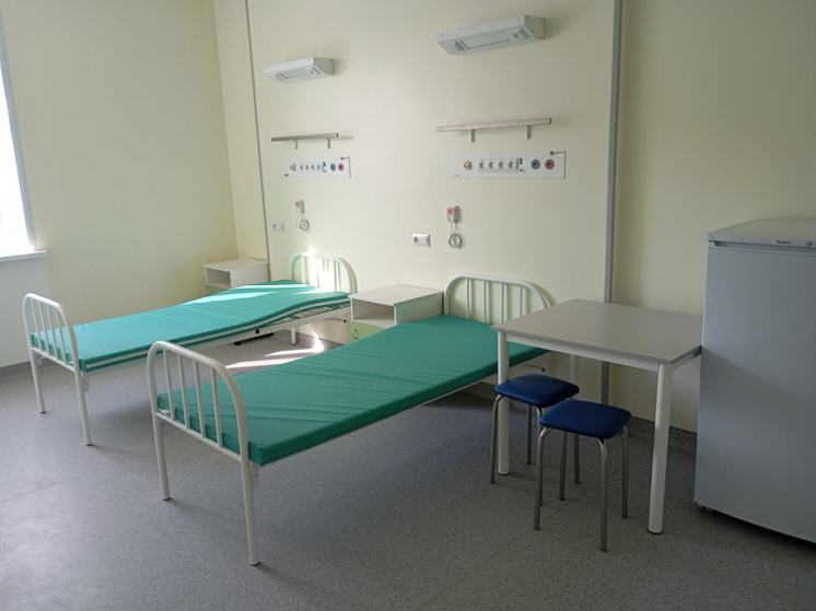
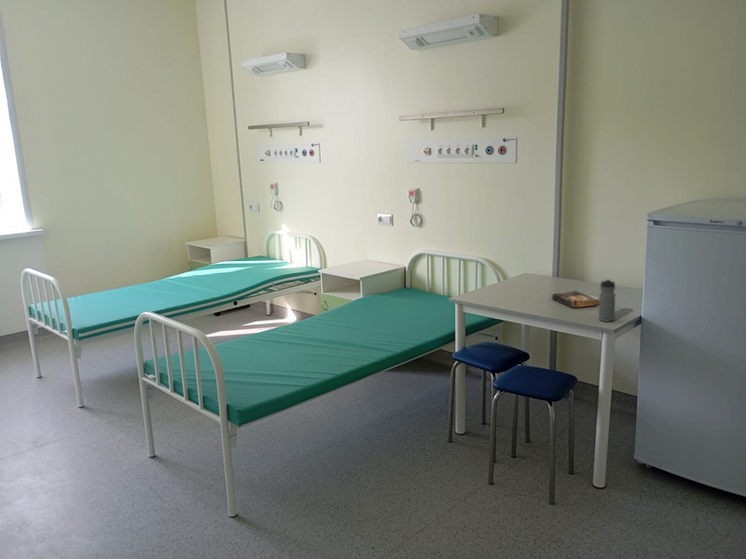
+ book (574, 297)
+ water bottle (607, 299)
